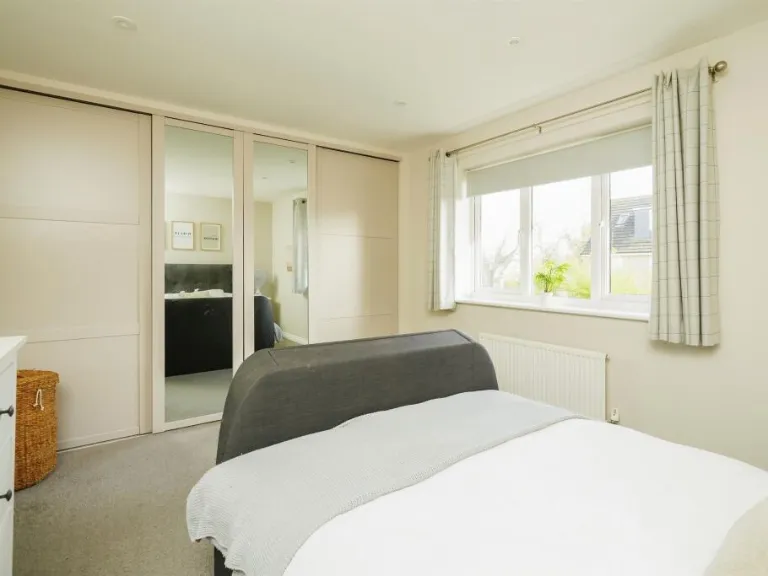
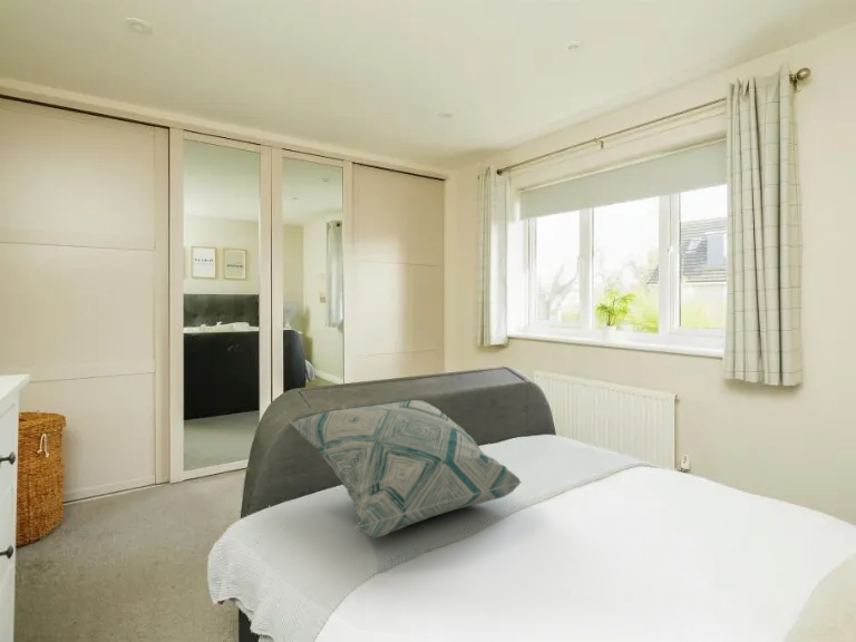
+ decorative pillow (401, 455)
